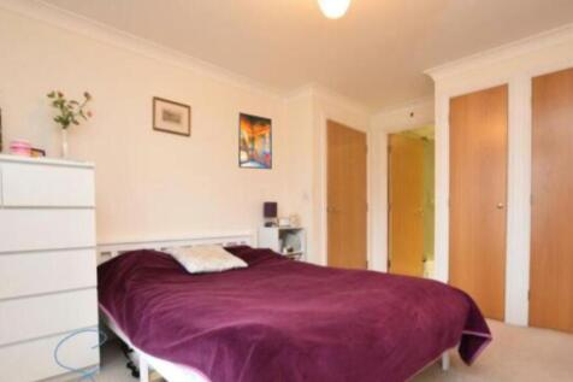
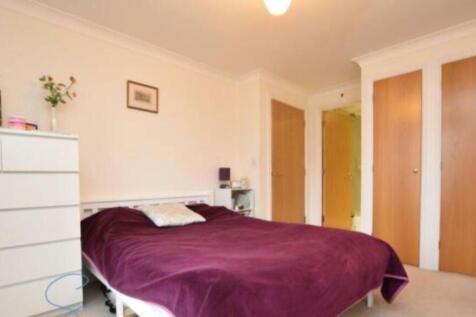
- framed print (255, 141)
